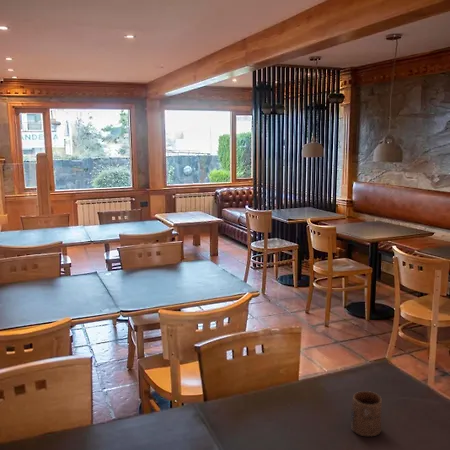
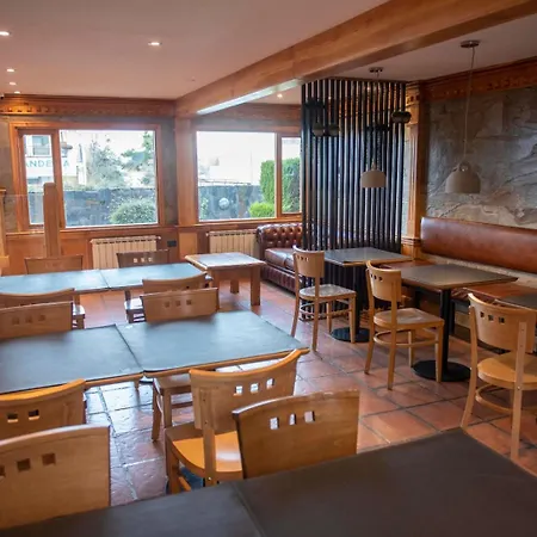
- cup (366, 413)
